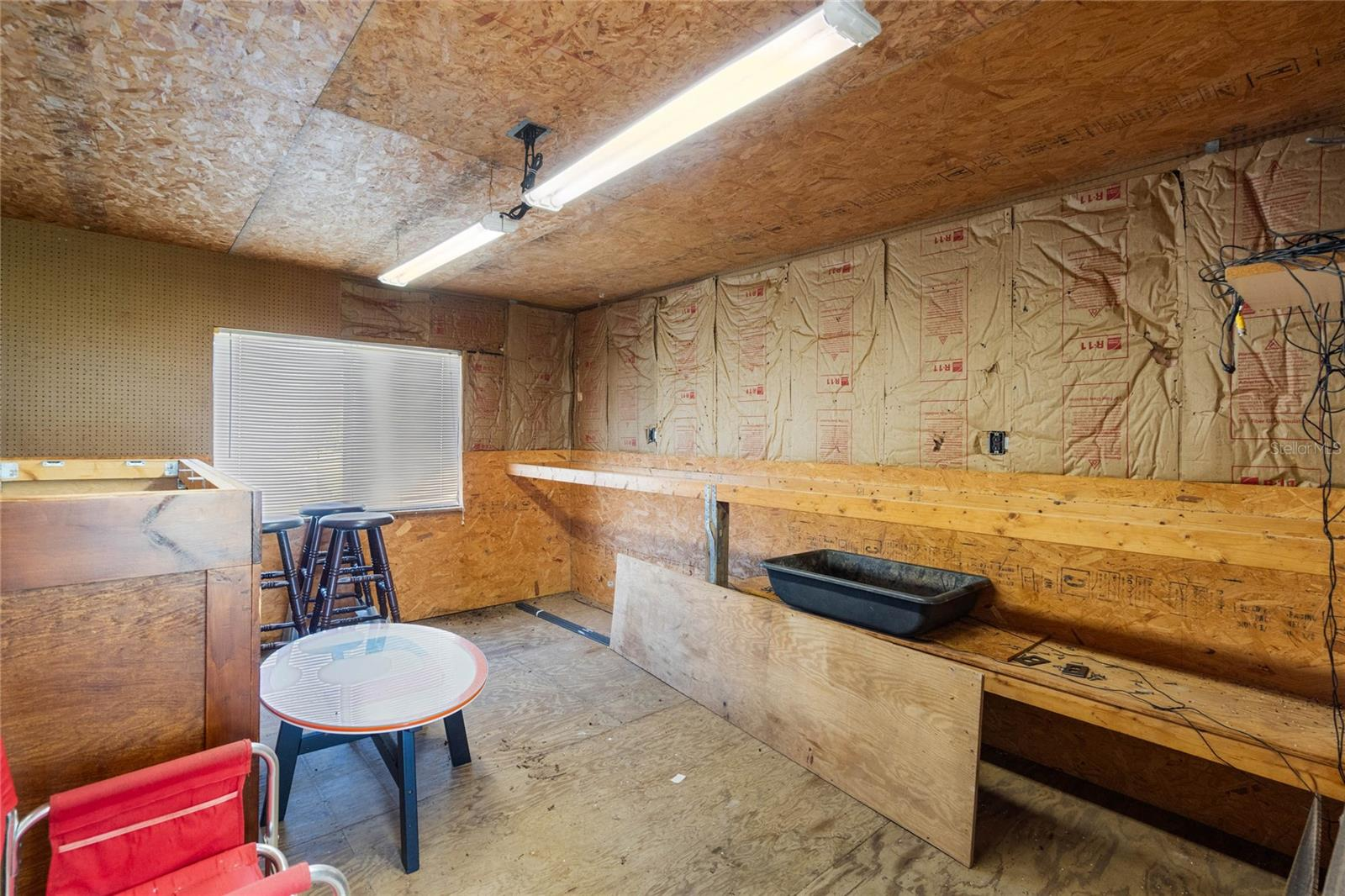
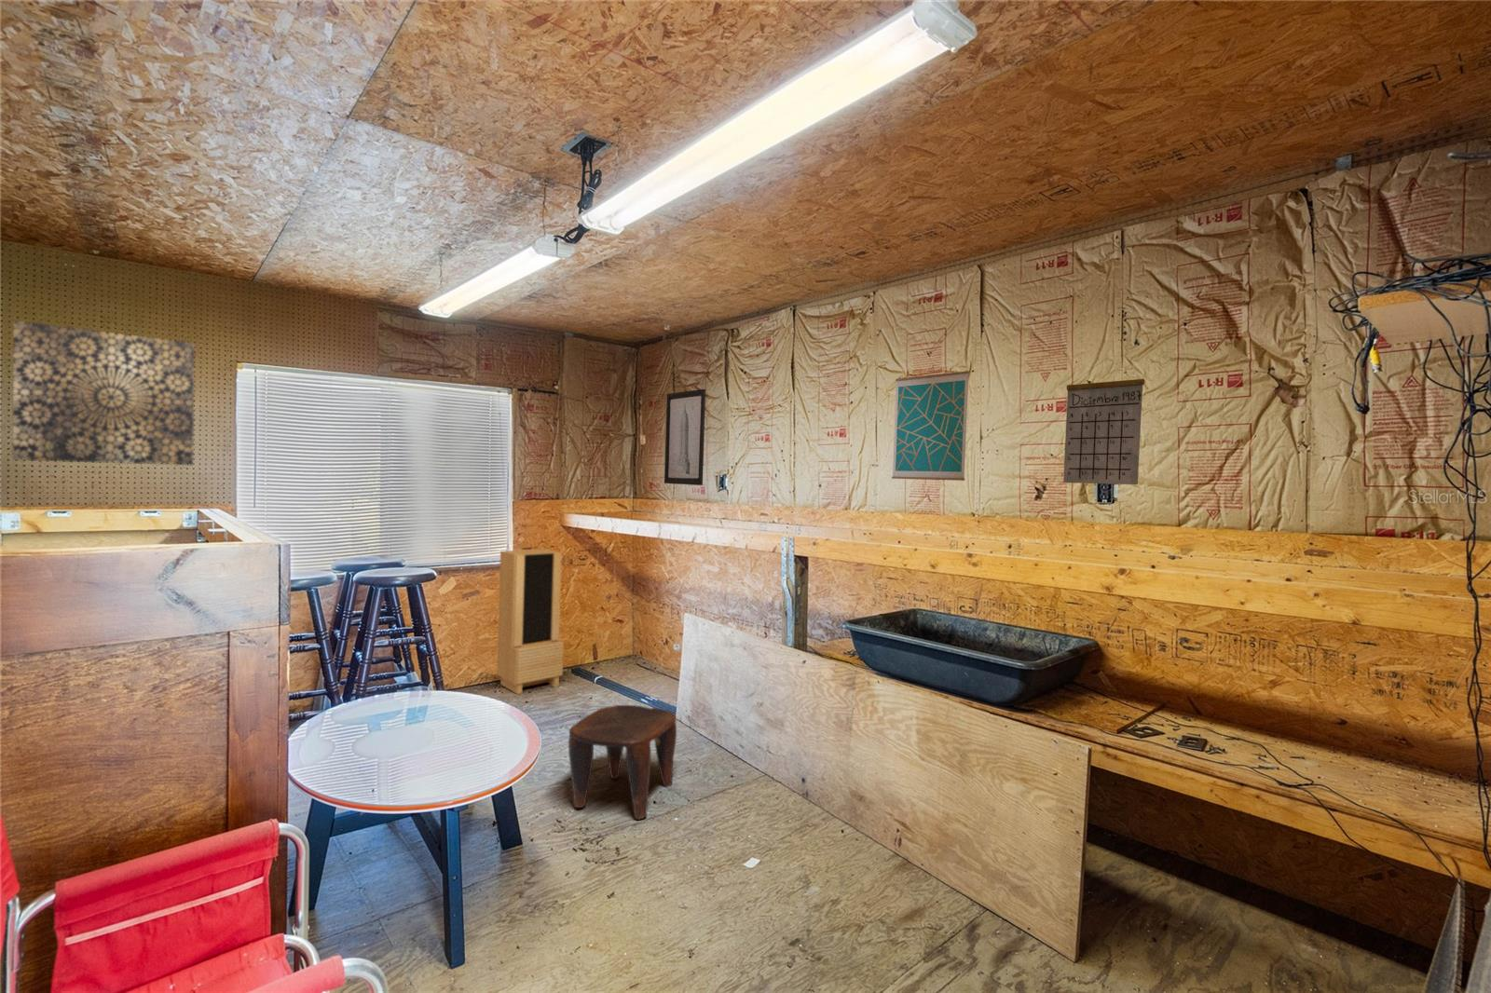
+ wall art (109, 398)
+ wall art (928, 427)
+ wall art (684, 438)
+ storage cabinet (531, 618)
+ stool (626, 757)
+ calendar (1102, 420)
